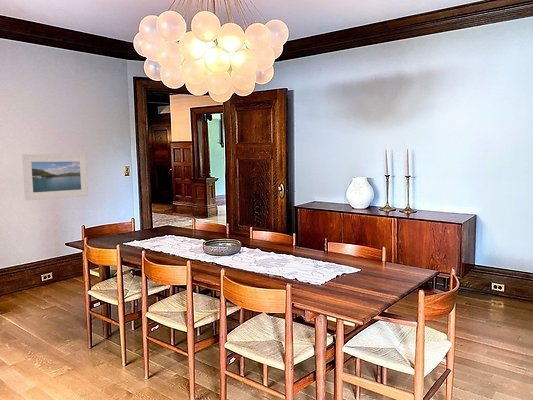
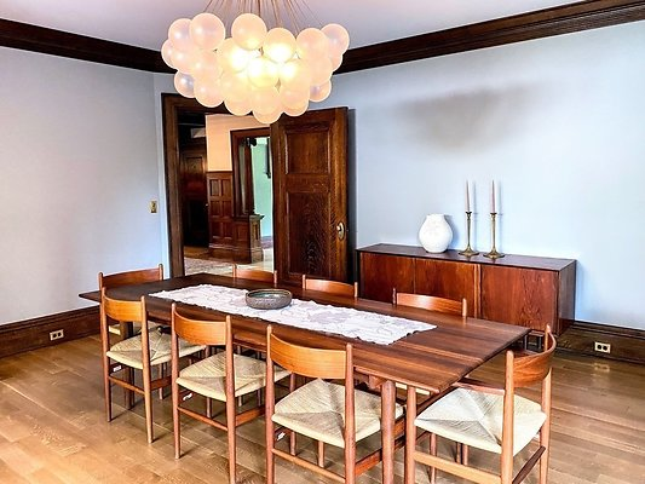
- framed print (57, 176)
